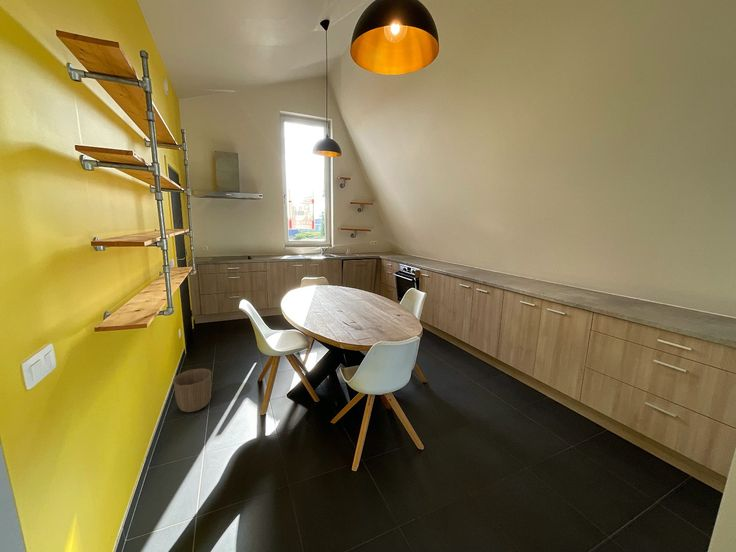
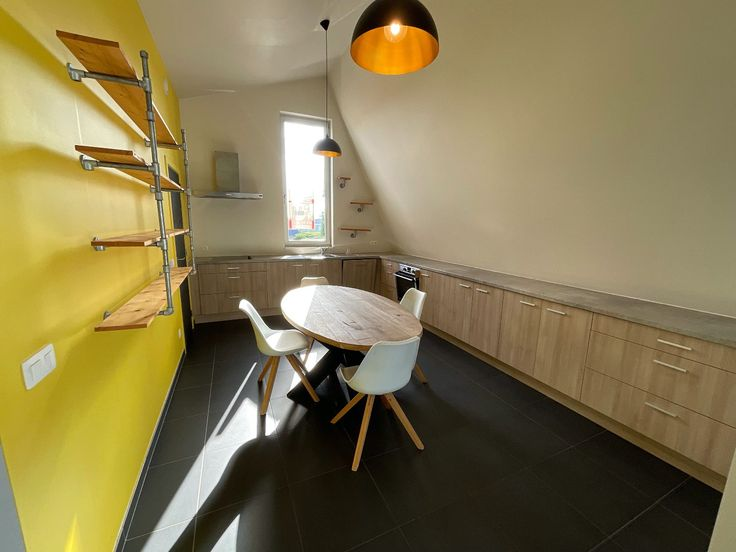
- waste basket (193, 390)
